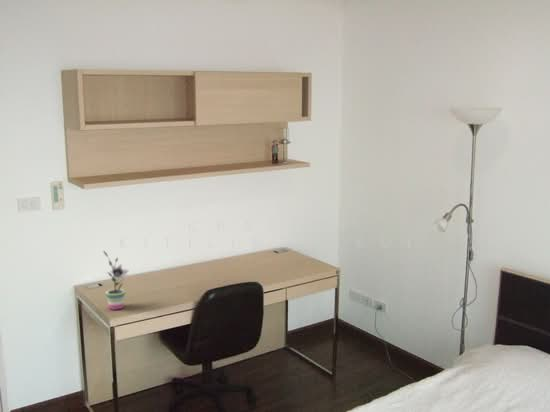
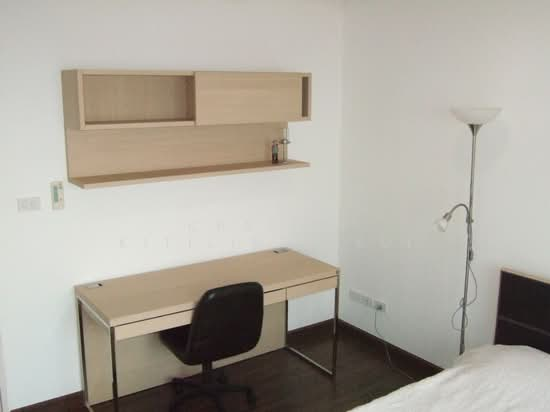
- potted plant (118, 278)
